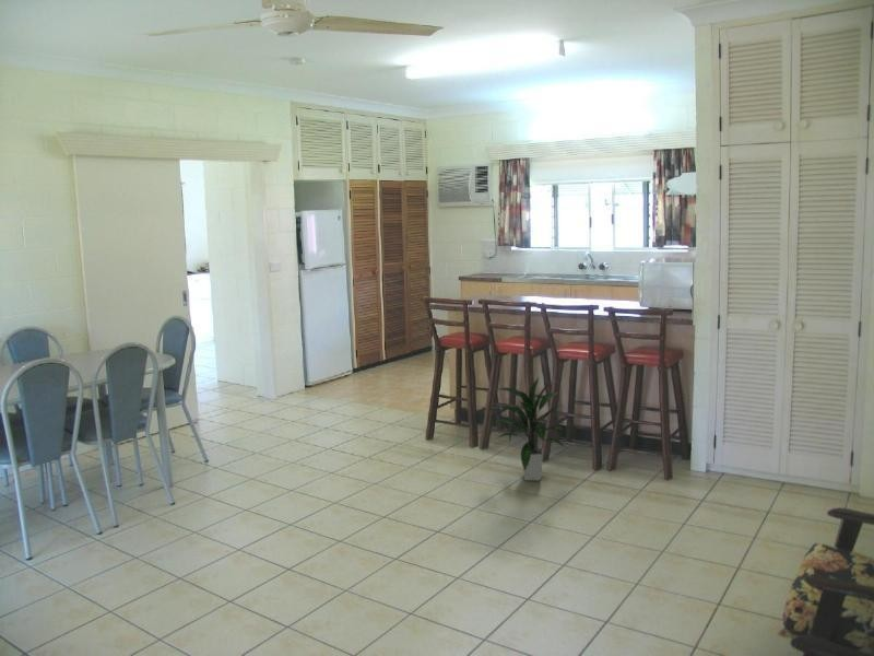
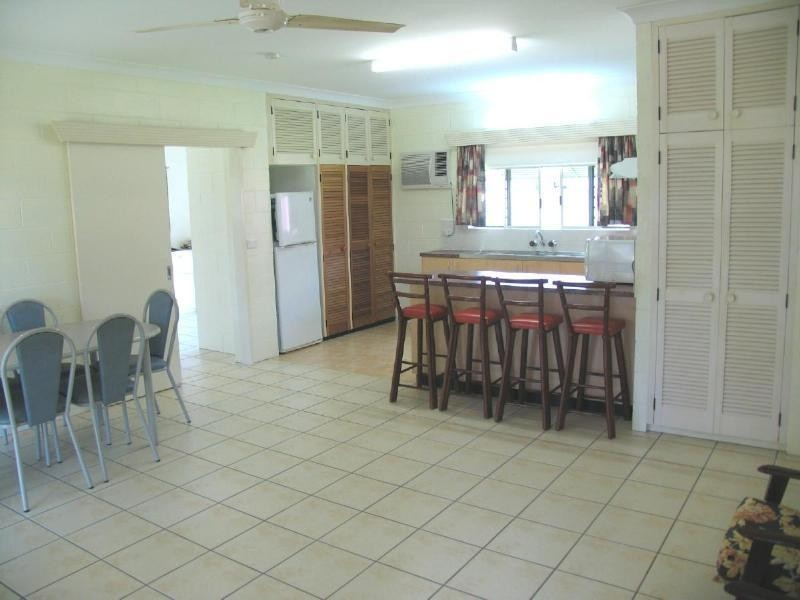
- indoor plant (531, 427)
